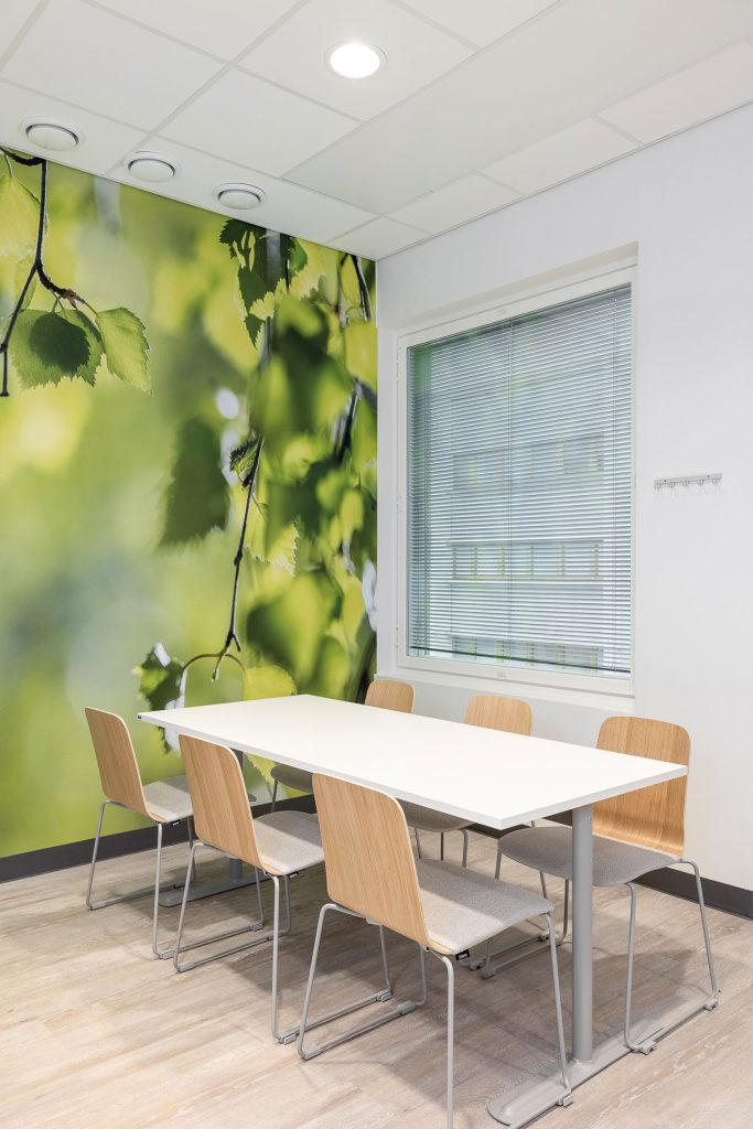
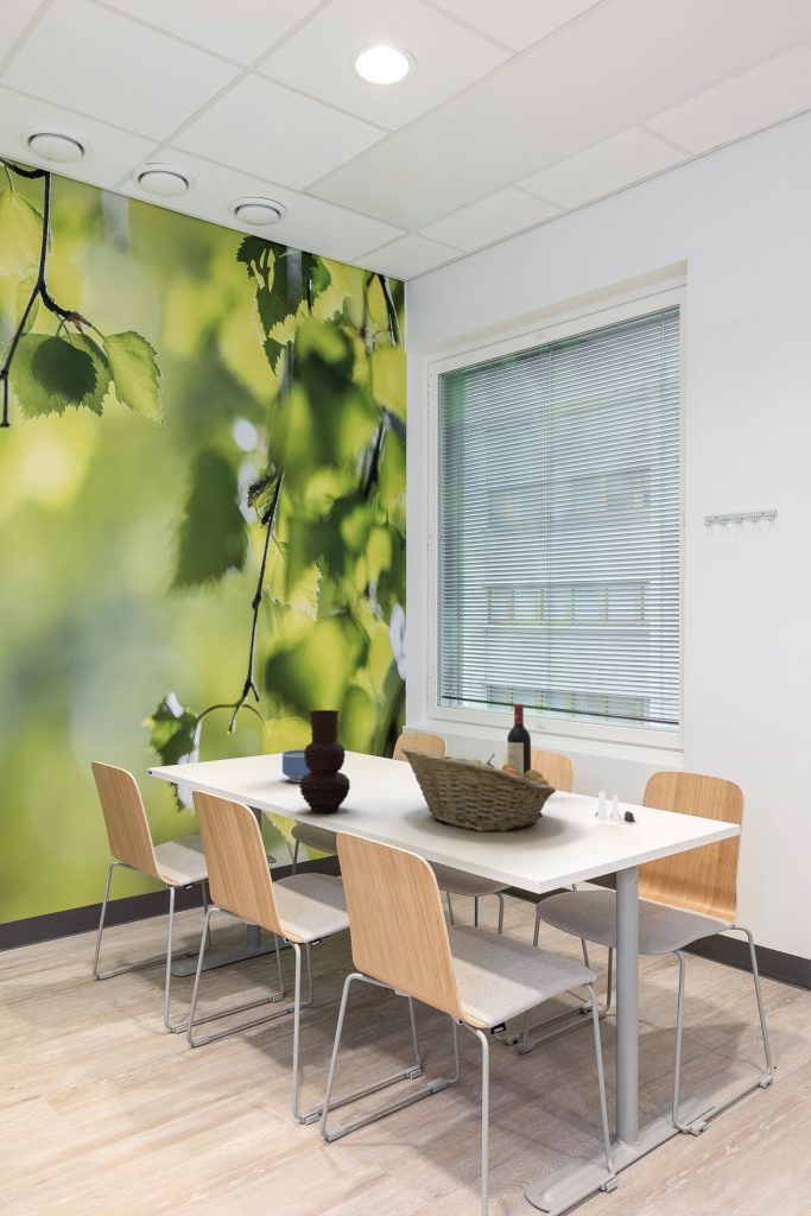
+ fruit basket (476, 783)
+ bowl (302, 766)
+ salt and pepper shaker set (613, 804)
+ wine bottle (519, 749)
+ vase (324, 760)
